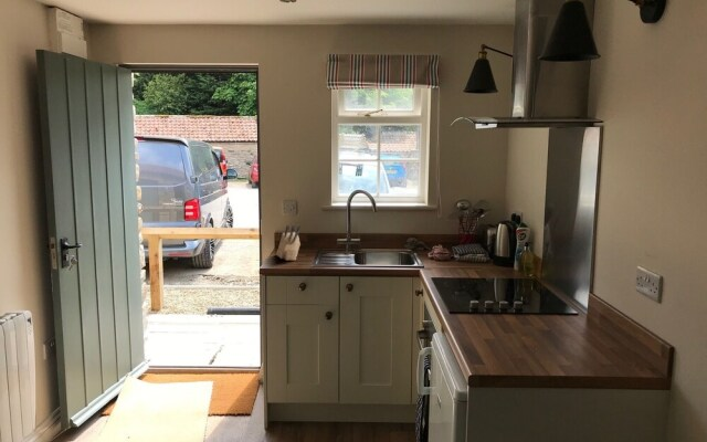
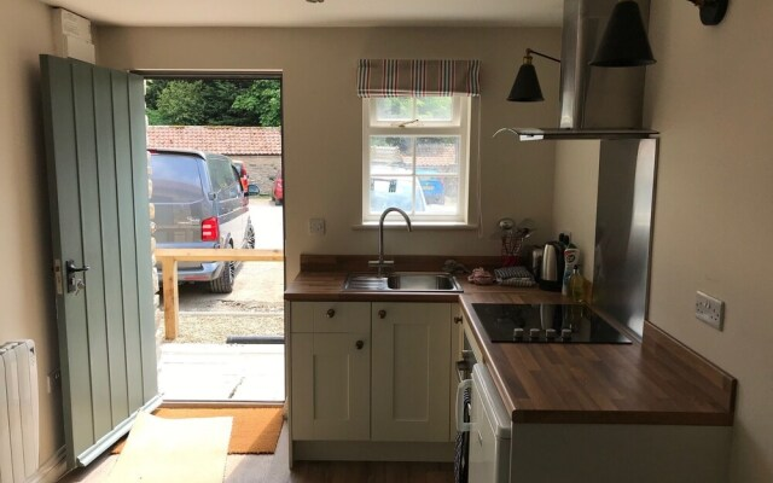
- knife block (288, 241)
